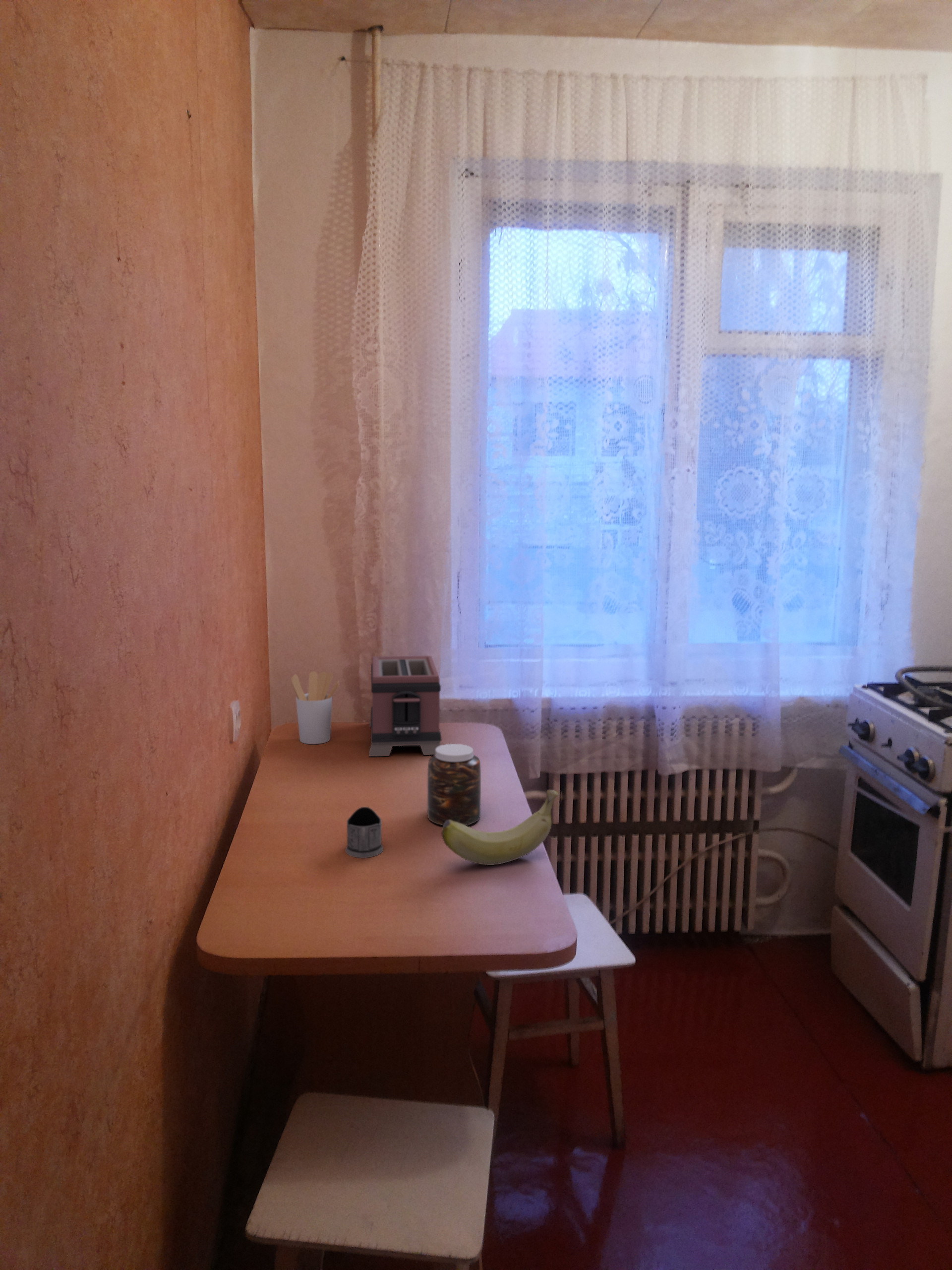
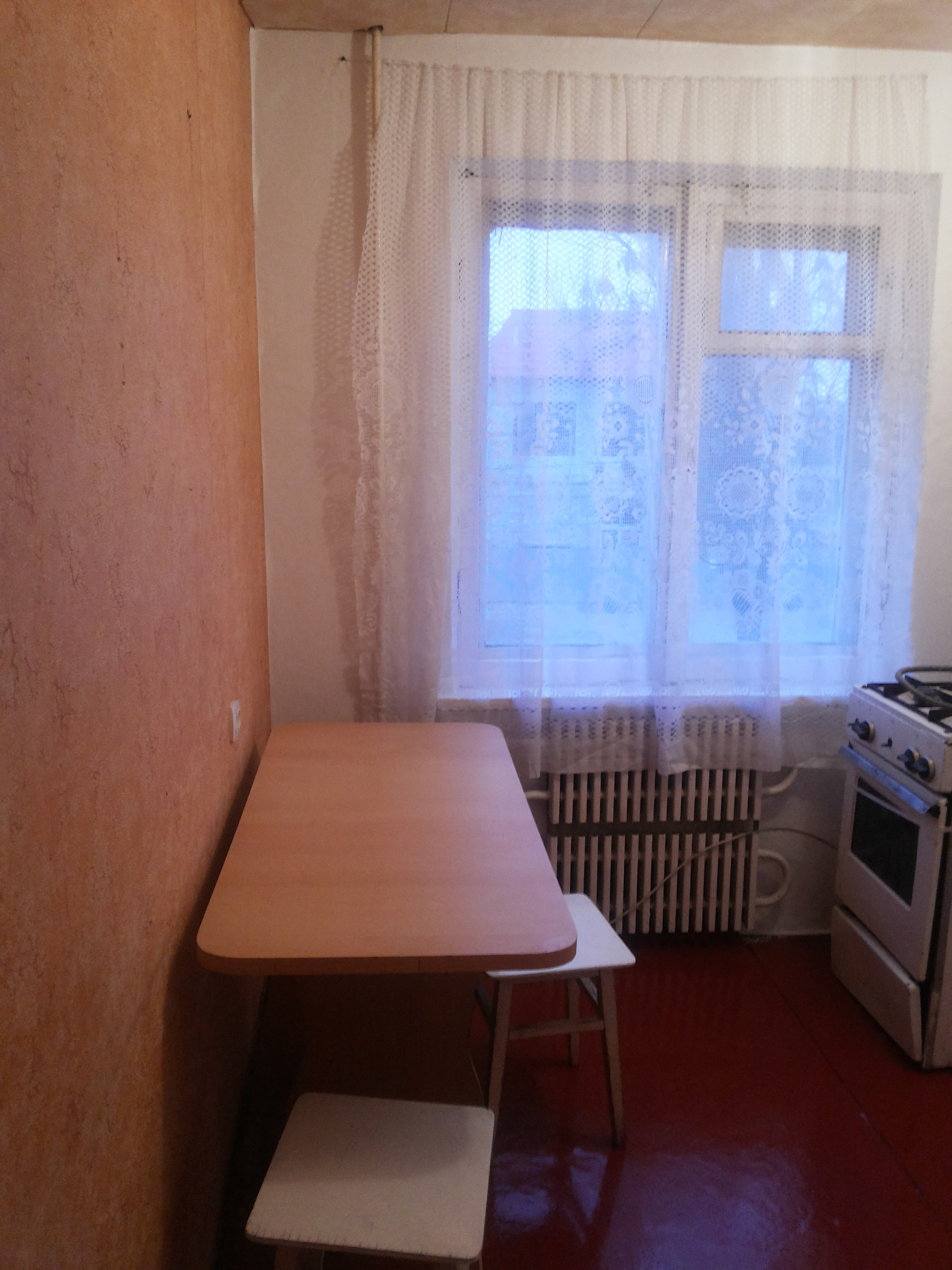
- tea glass holder (364, 834)
- toaster (404, 703)
- jar (454, 783)
- utensil holder (316, 705)
- banana (502, 831)
